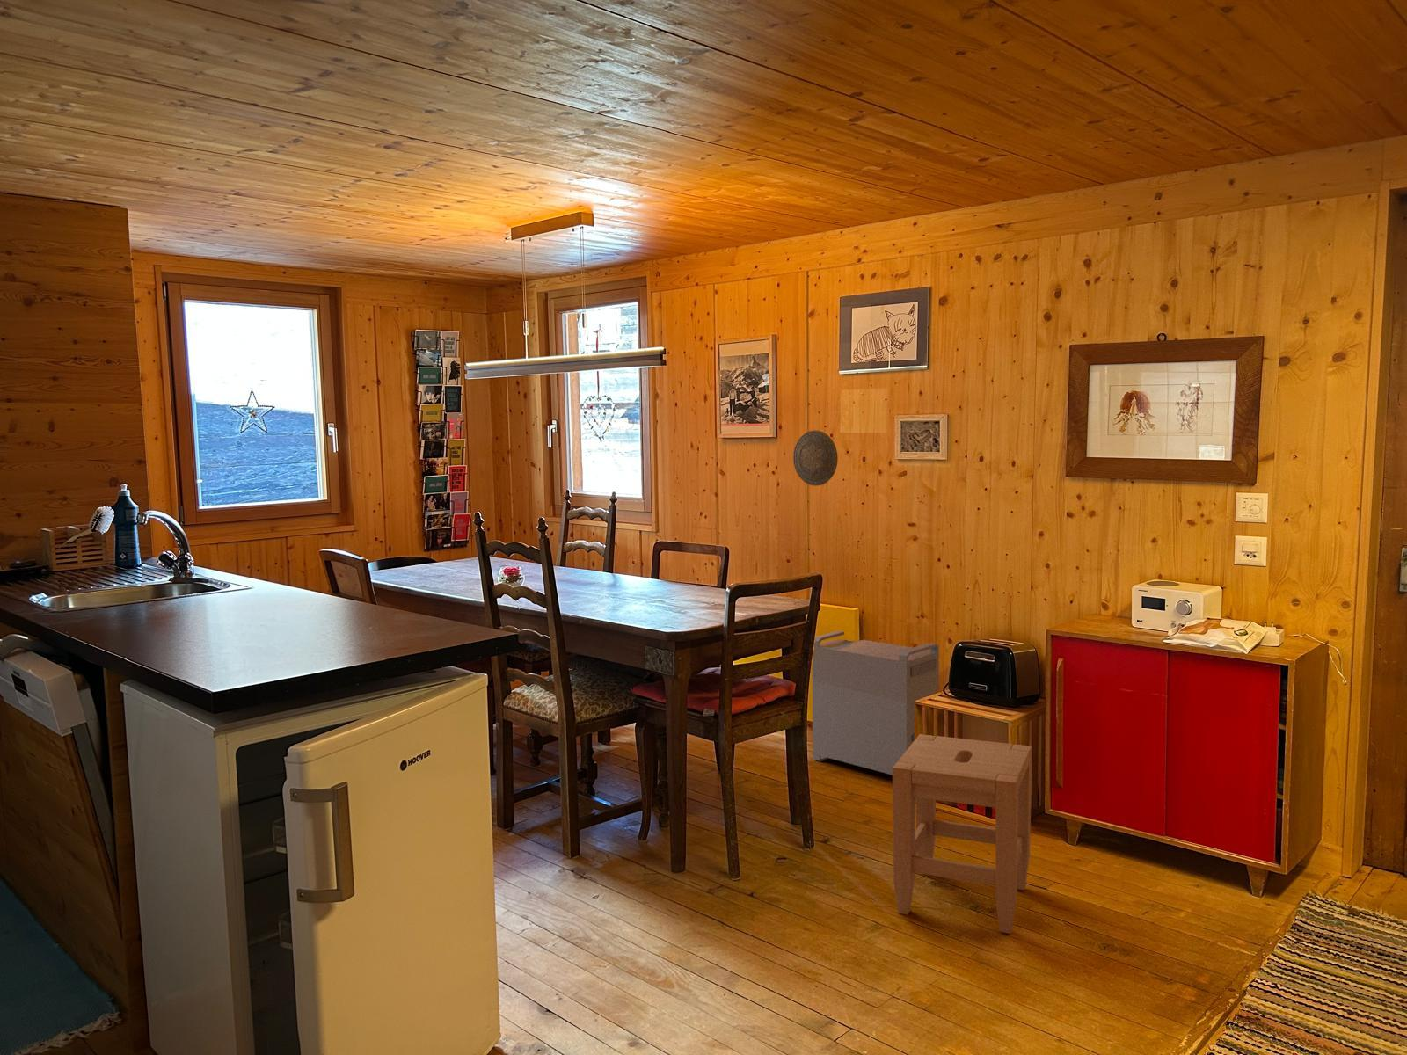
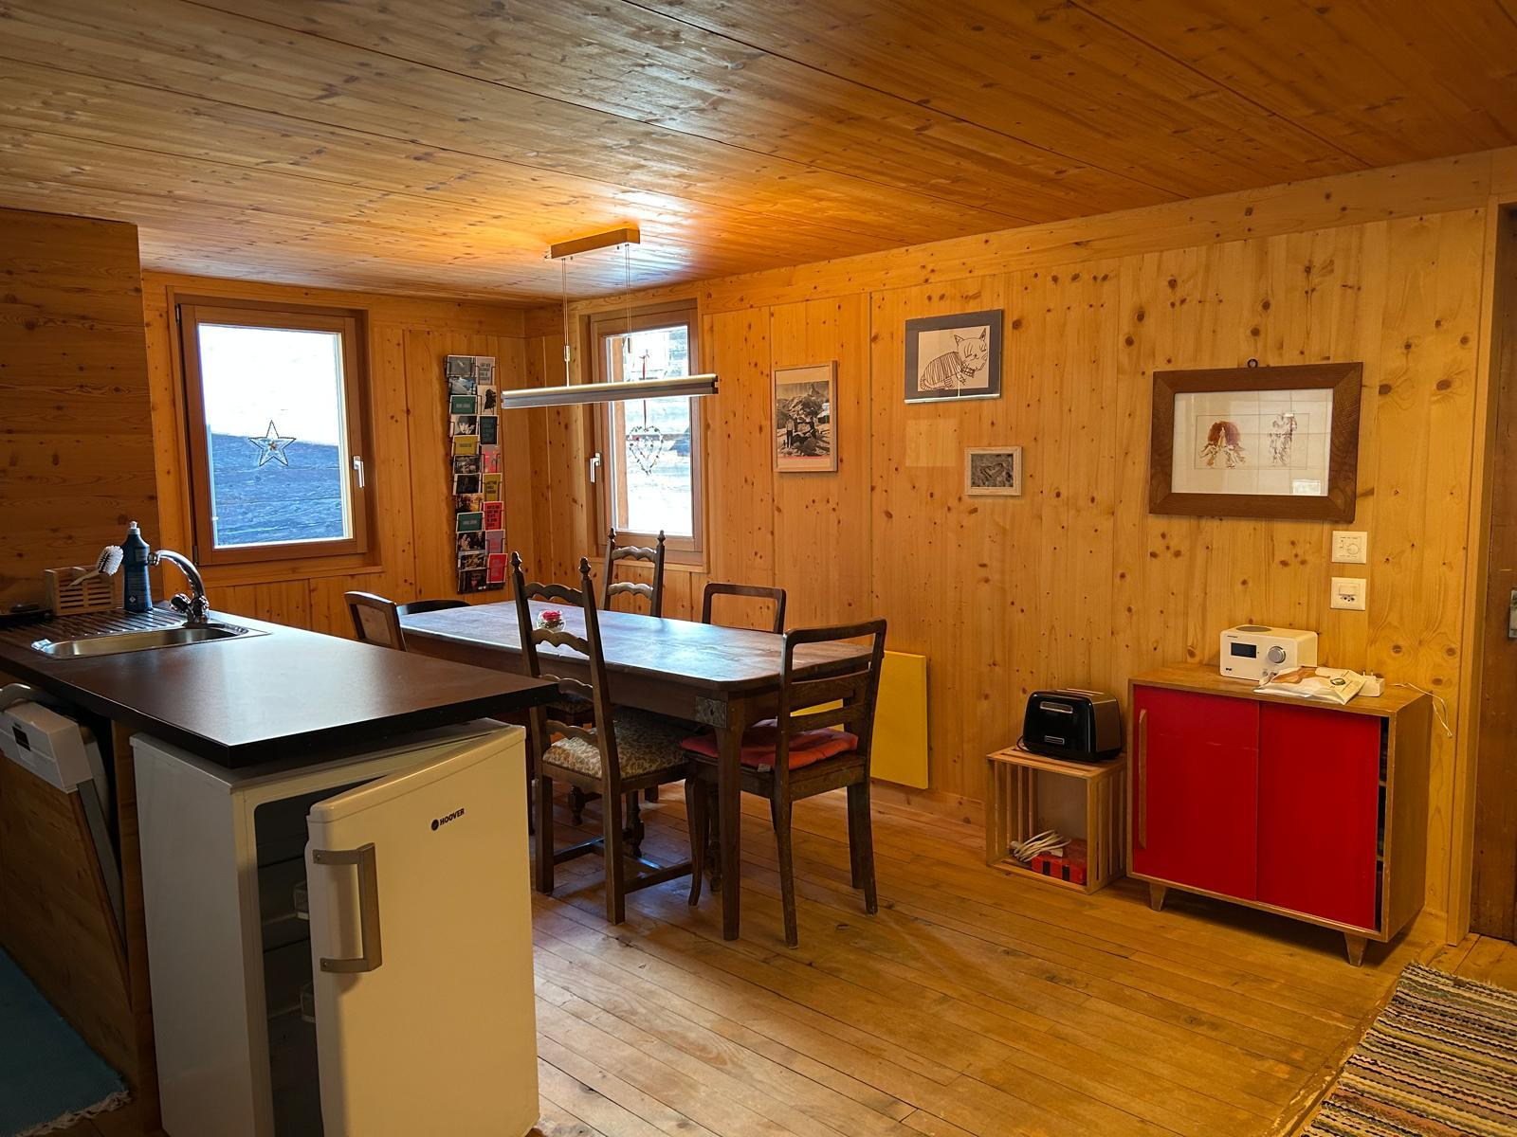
- storage bin (874, 704)
- stool (963, 828)
- decorative plate (813, 458)
